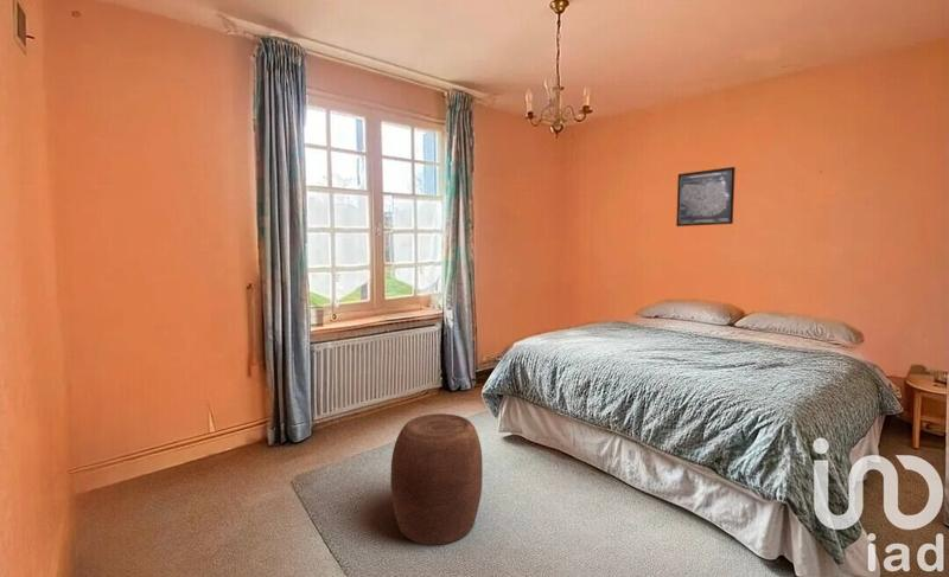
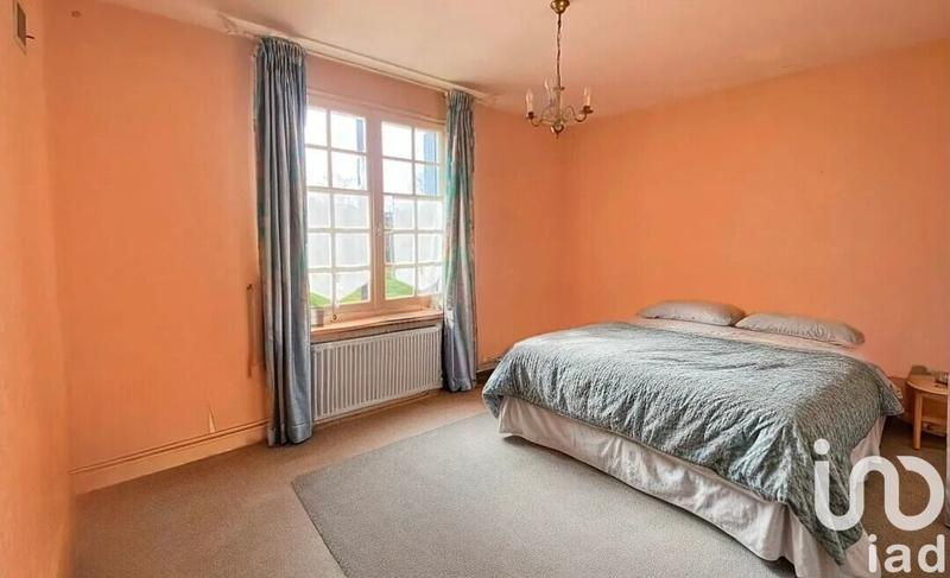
- stool (437, 473)
- wall art (703, 198)
